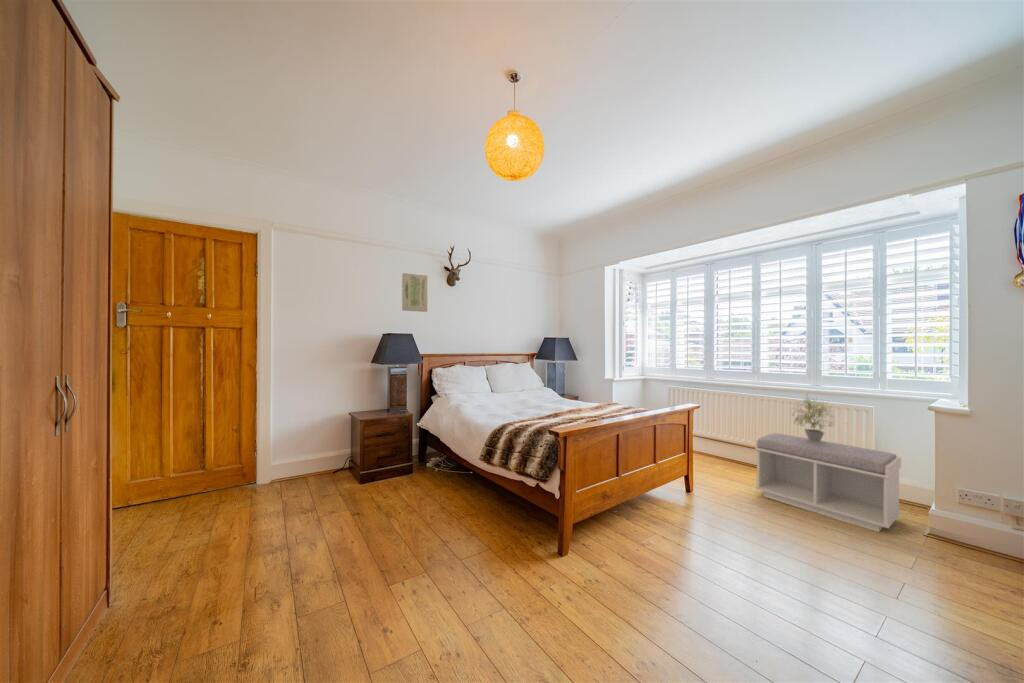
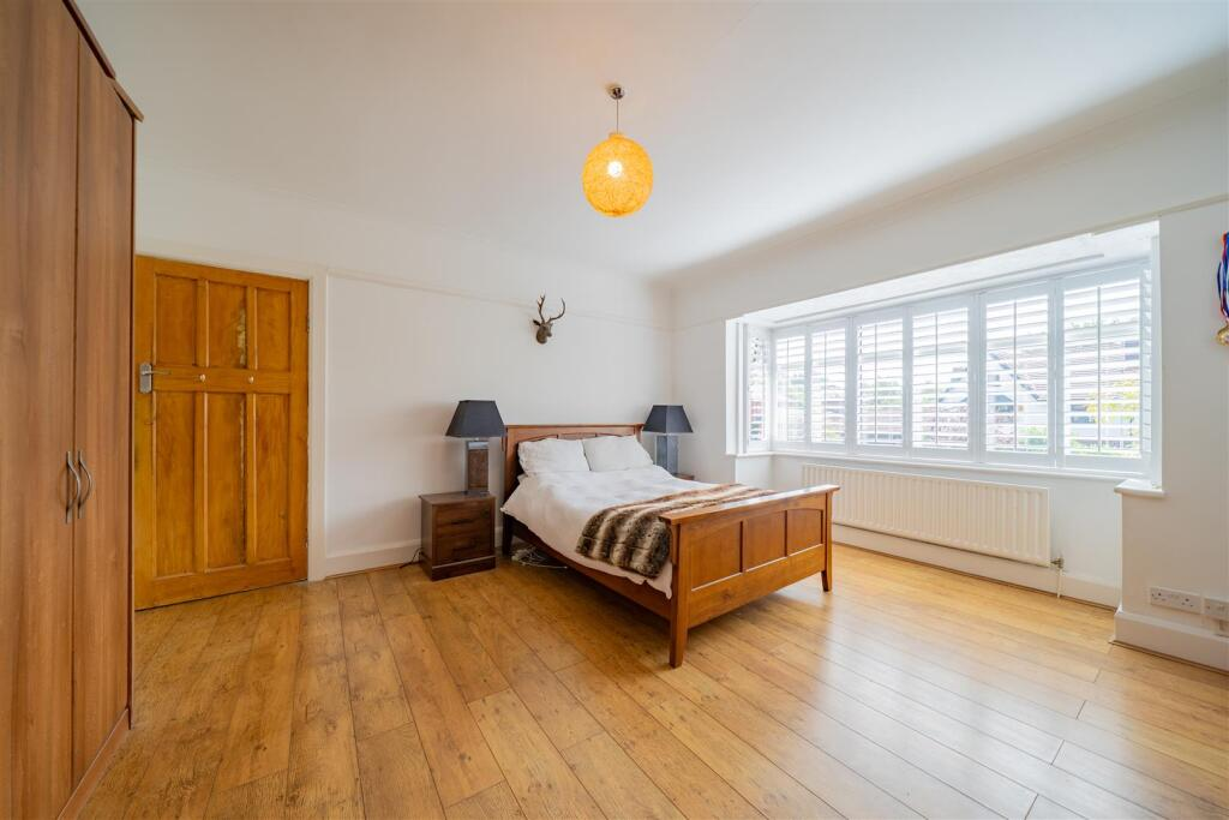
- bench (822, 475)
- potted plant (812, 417)
- wall art (414, 292)
